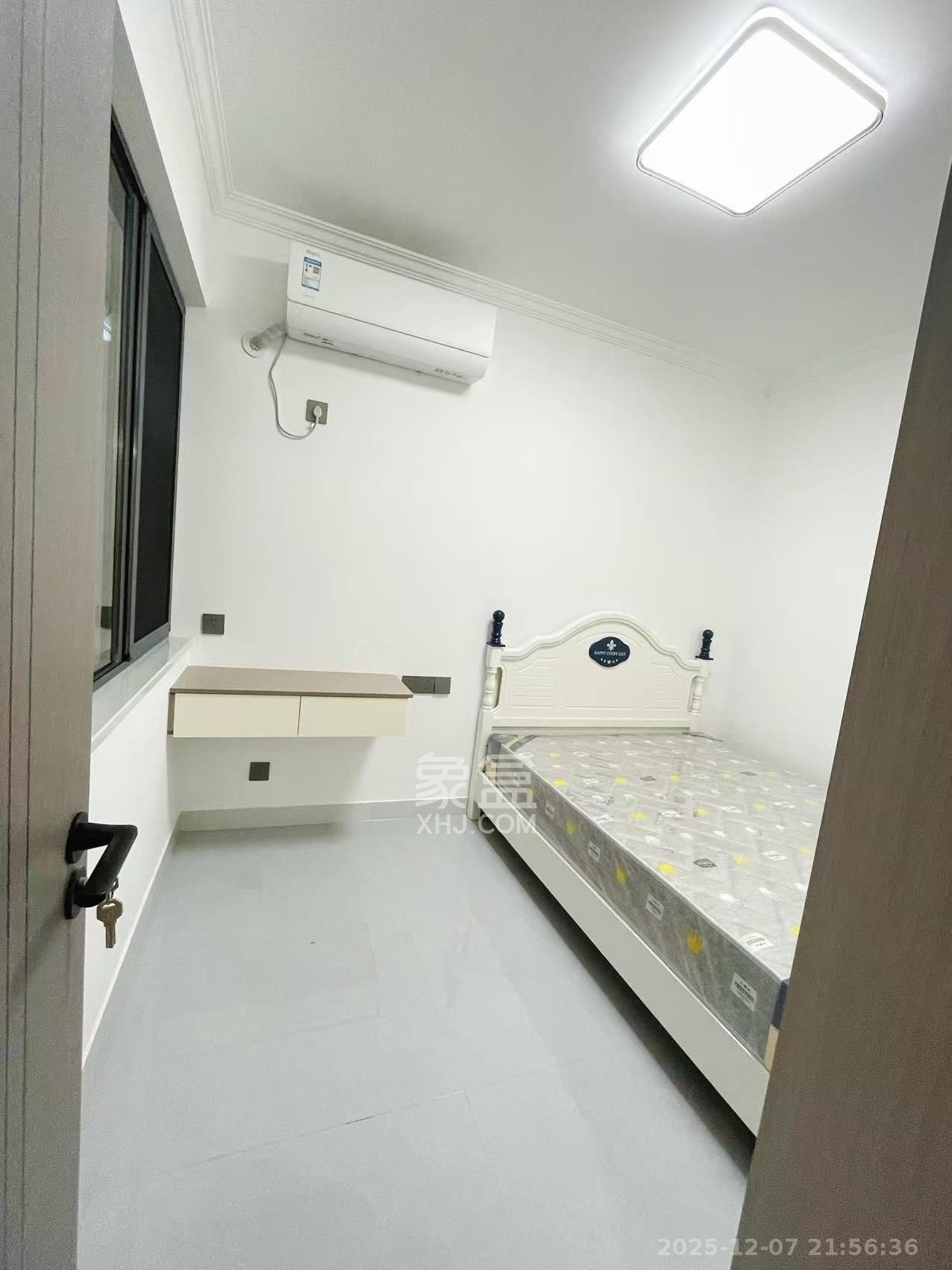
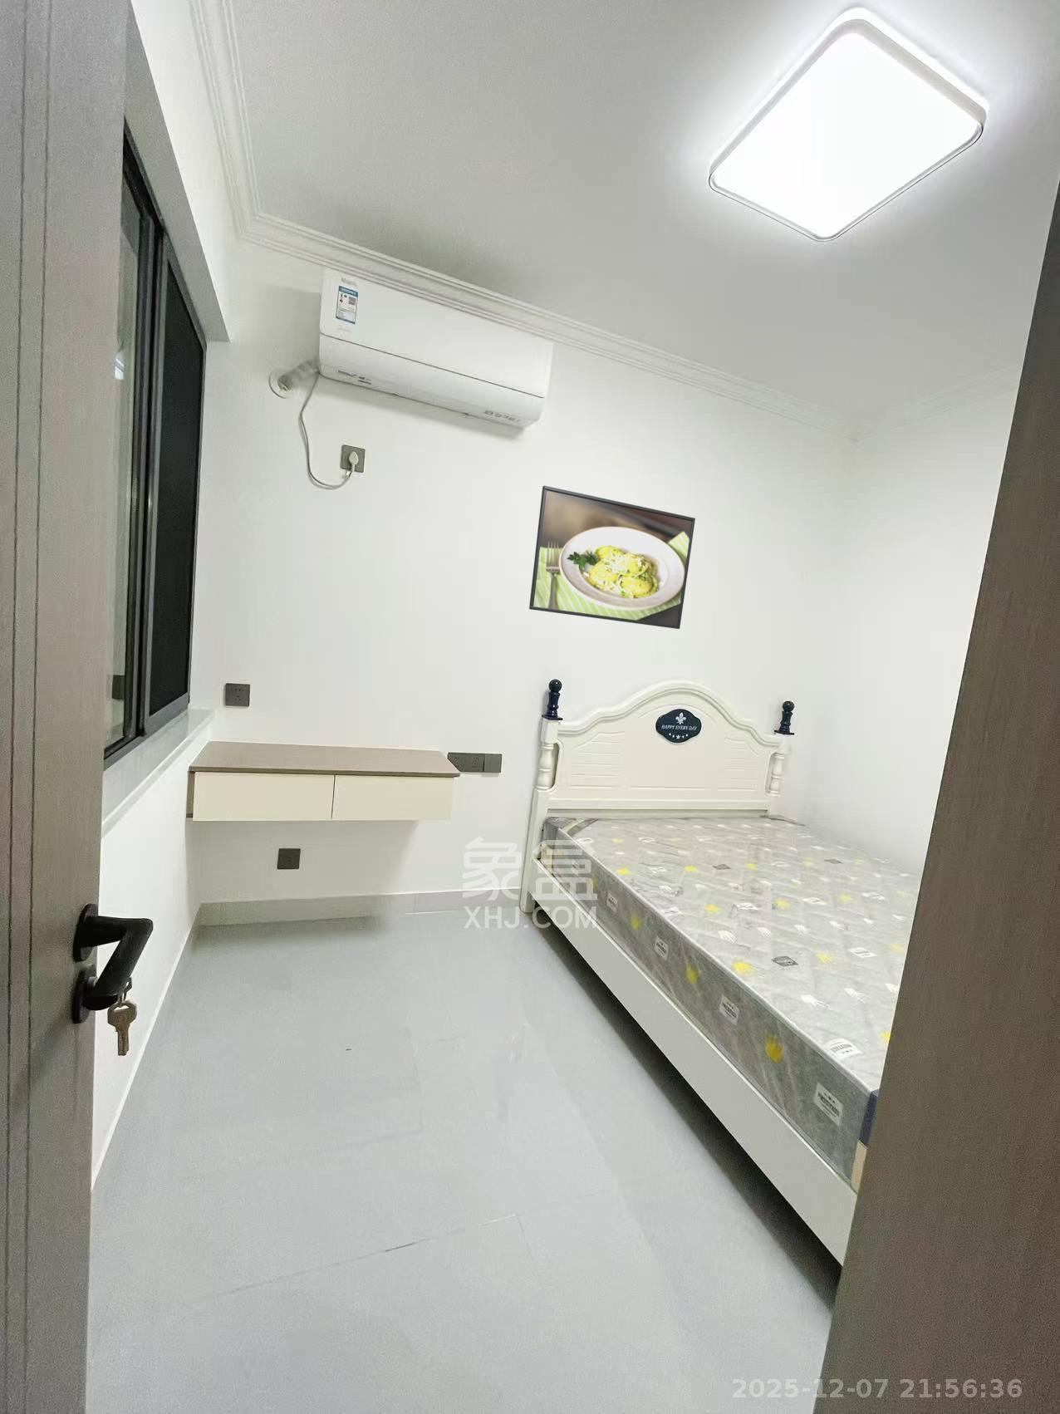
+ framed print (615, 561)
